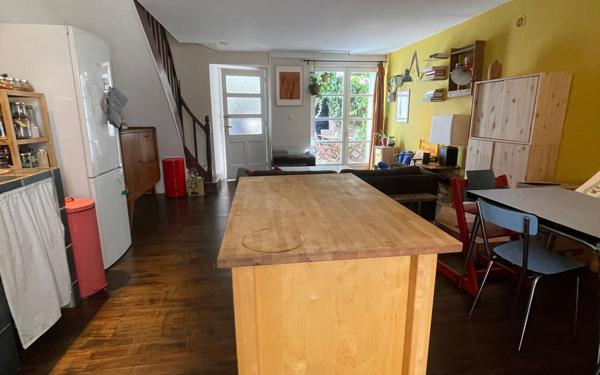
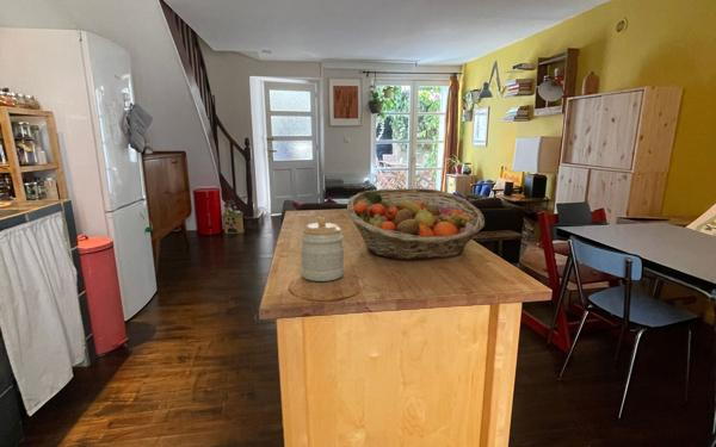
+ fruit basket (414, 221)
+ jar (322, 246)
